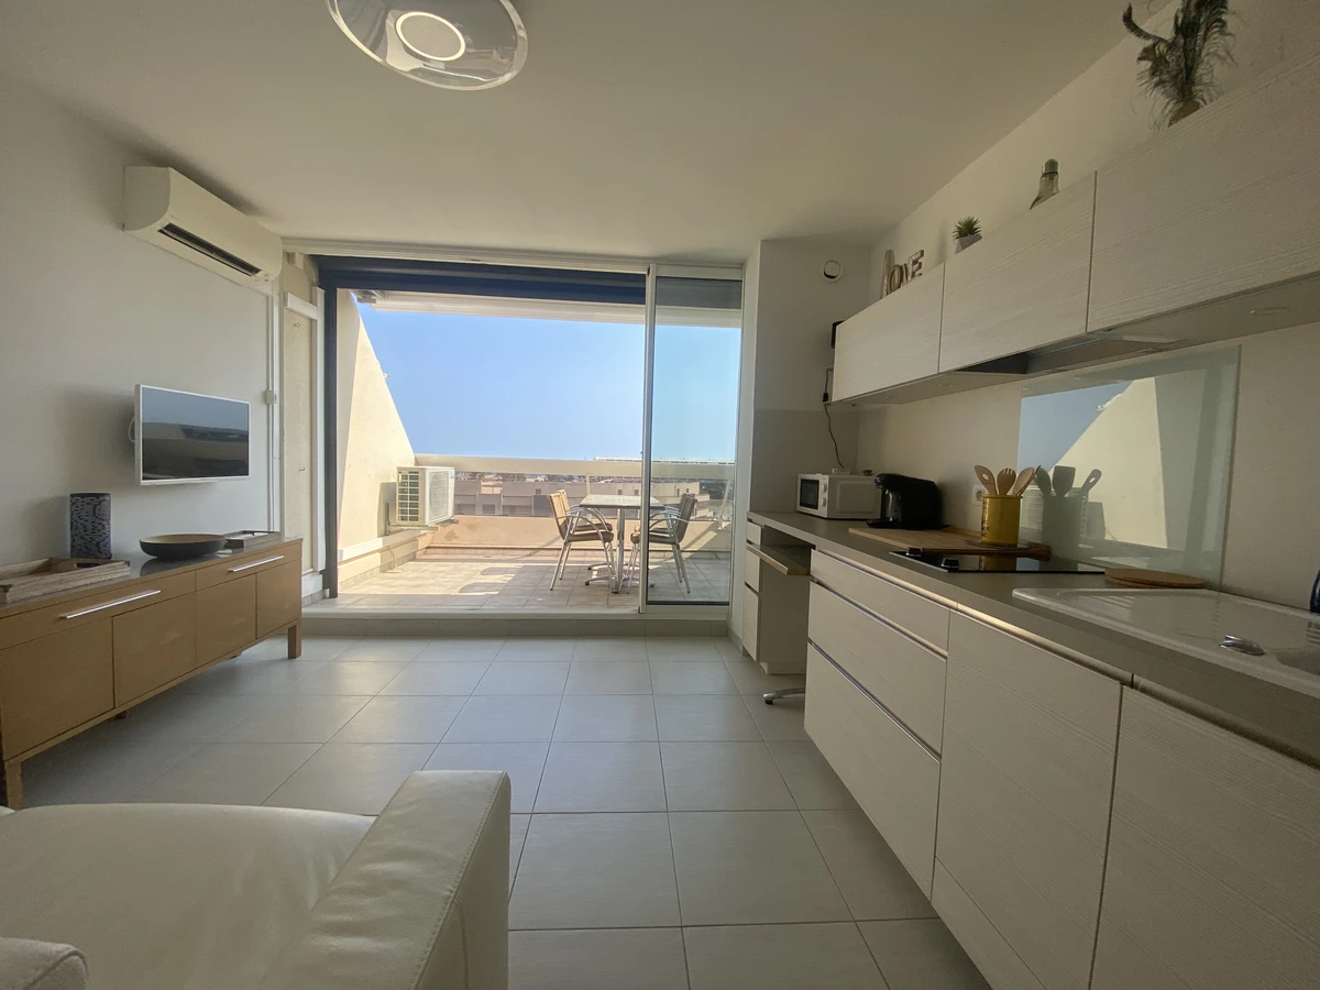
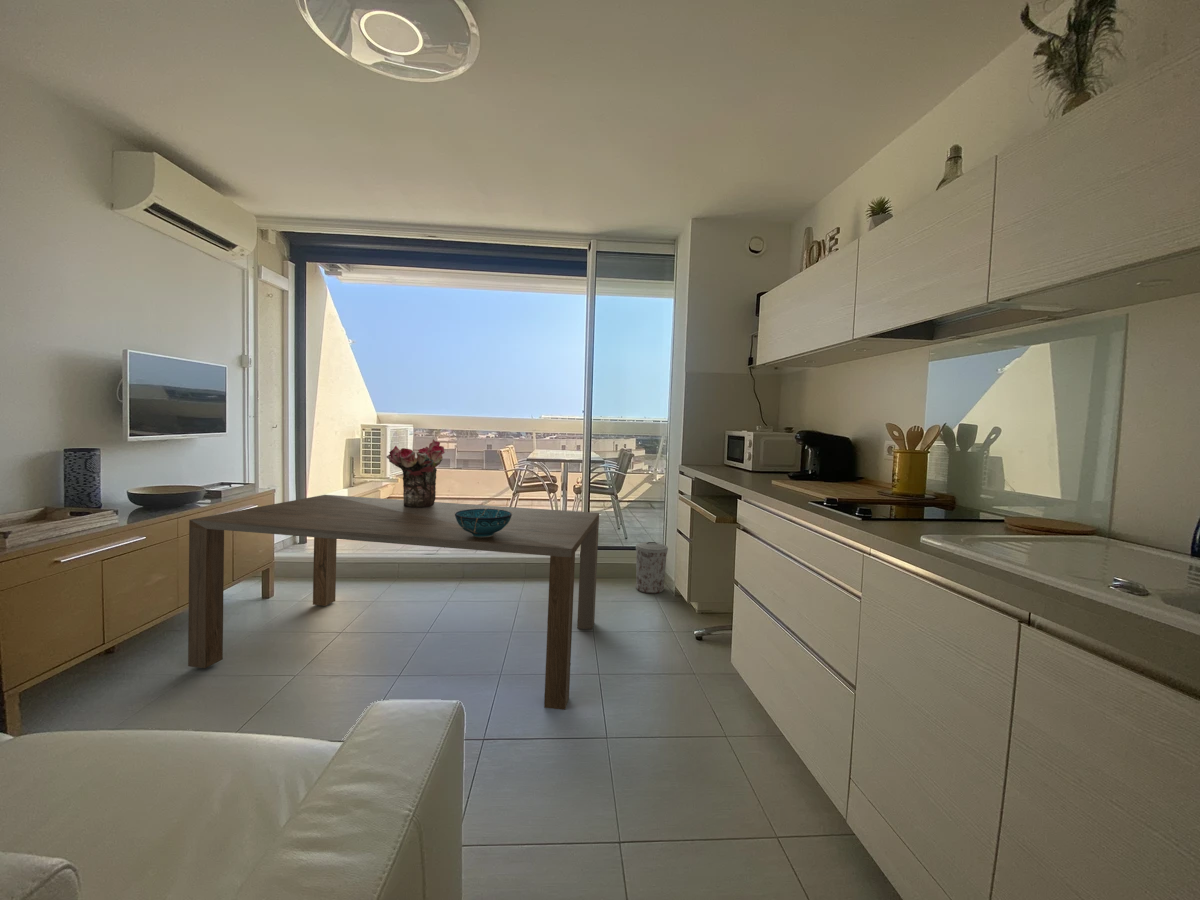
+ trash can (650, 565)
+ bouquet (417, 472)
+ decorative bowl (483, 523)
+ dining table (419, 545)
